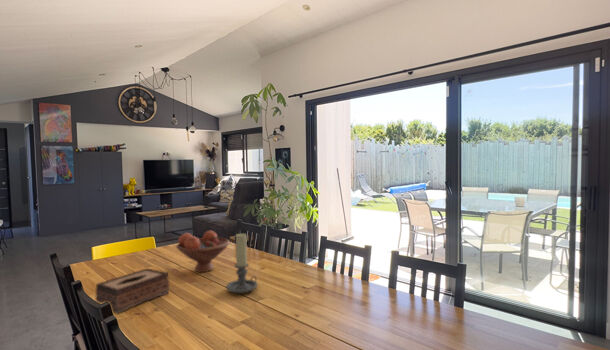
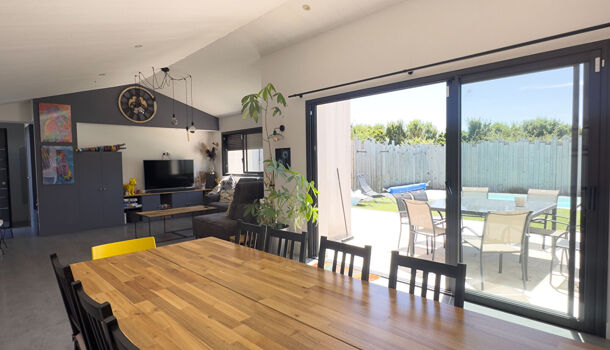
- fruit bowl (203, 251)
- tissue box (134, 288)
- candle holder (243, 260)
